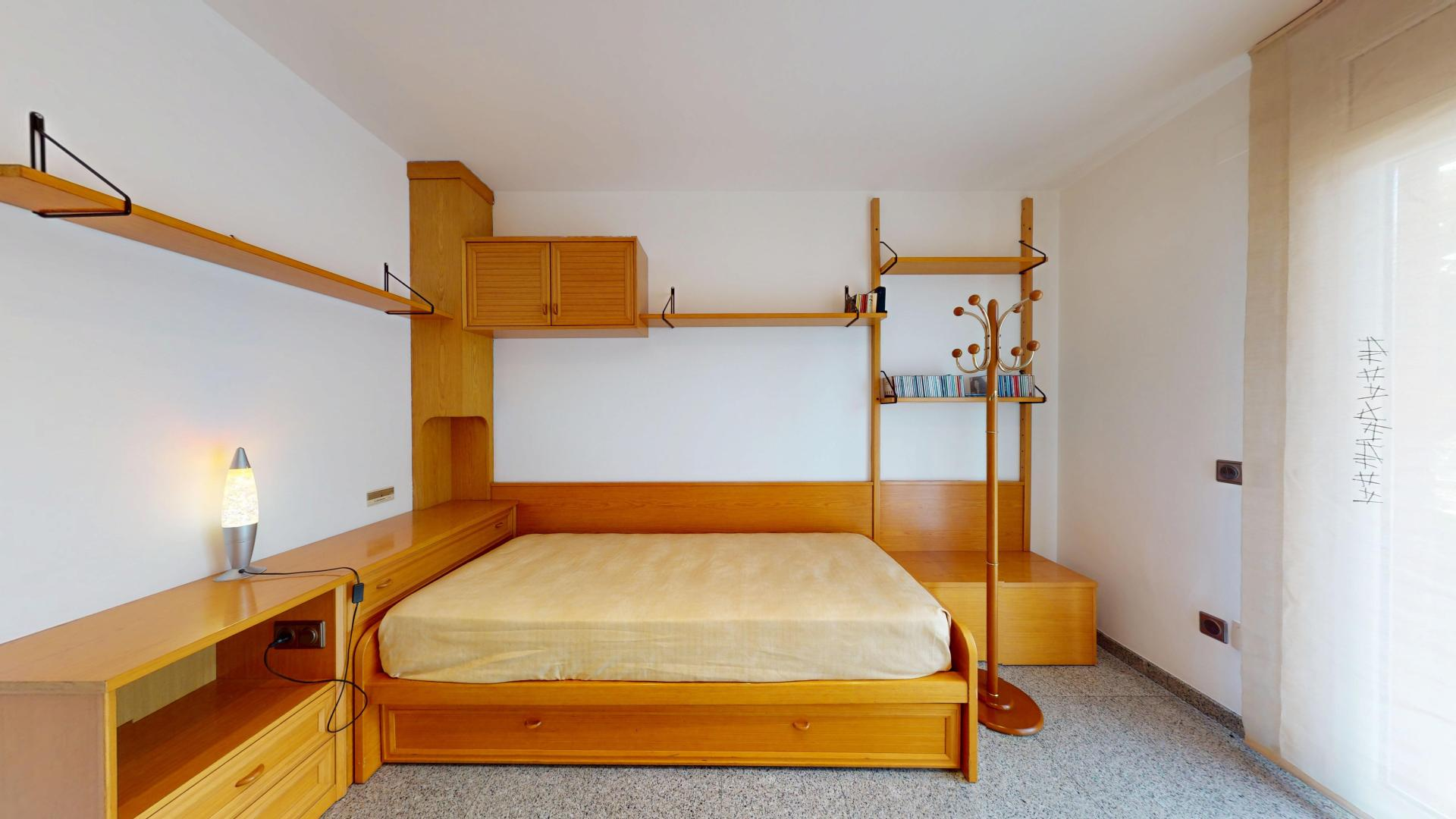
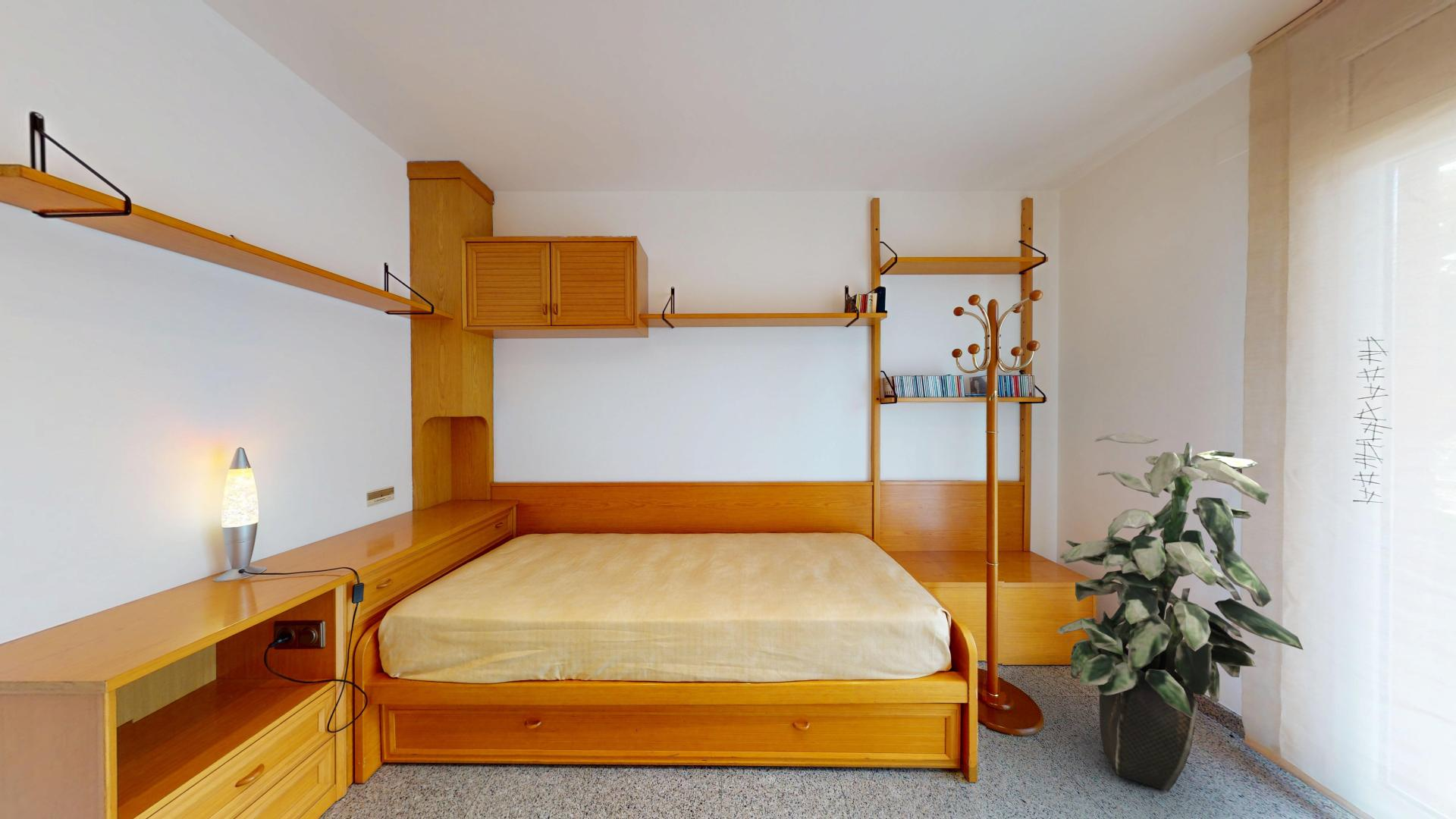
+ indoor plant (1151, 601)
